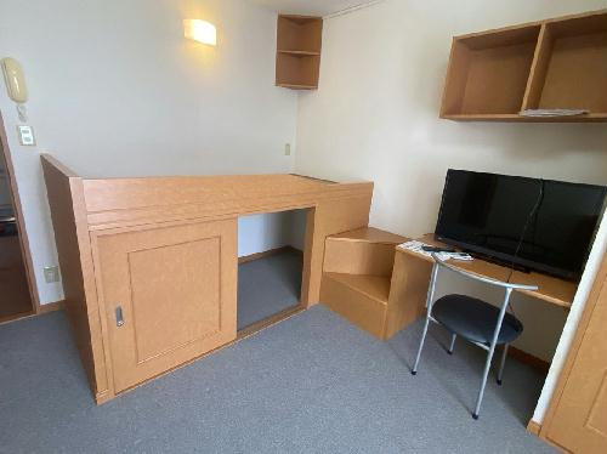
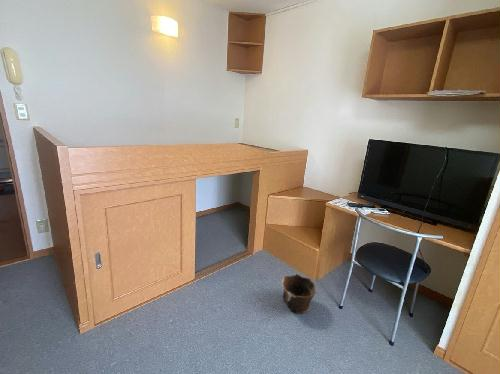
+ clay pot (298, 289)
